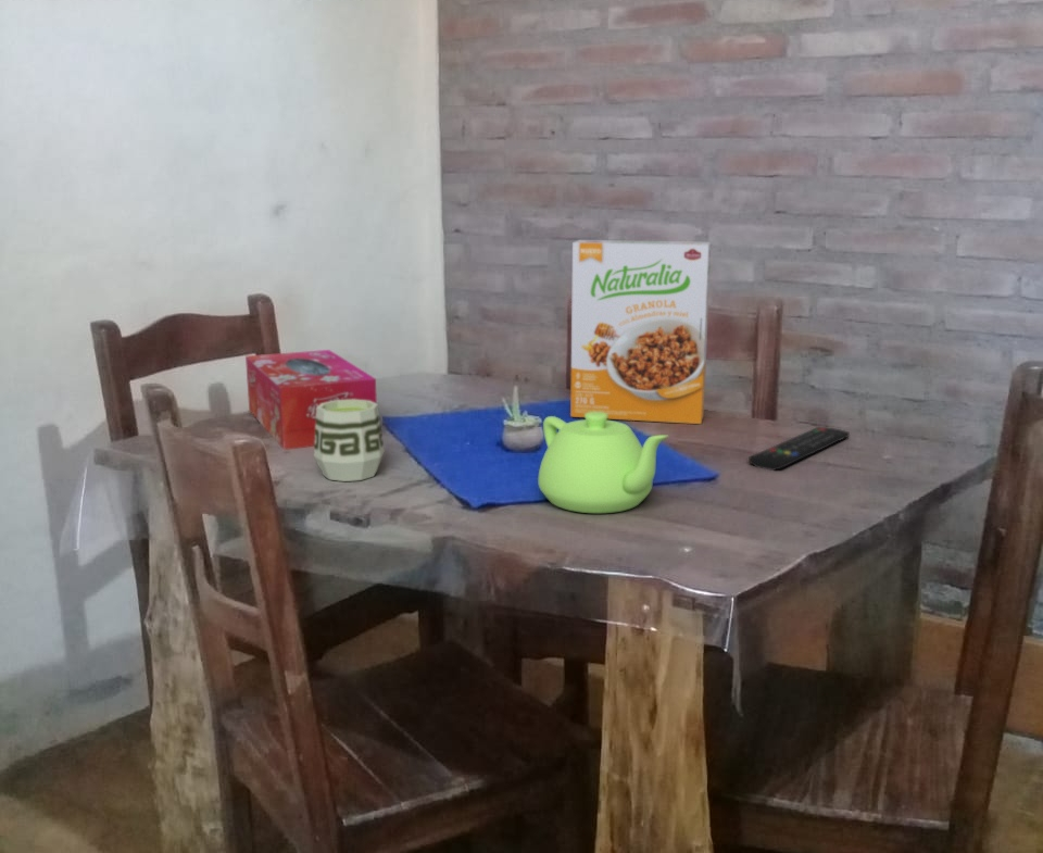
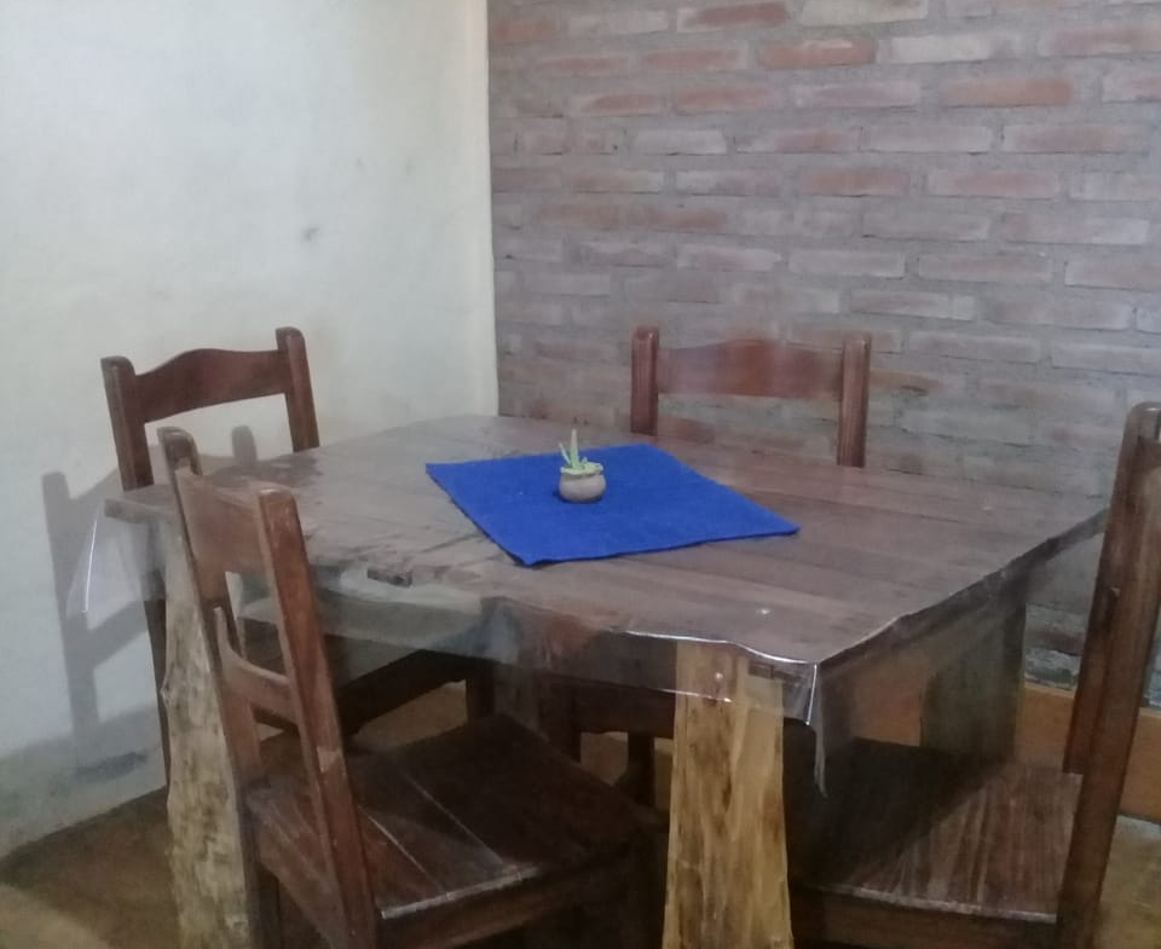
- tissue box (309, 396)
- remote control (801, 448)
- cereal box (639, 330)
- teapot (601, 459)
- cup (349, 439)
